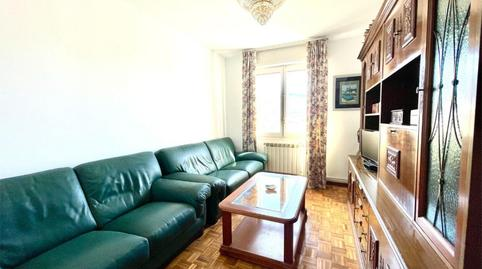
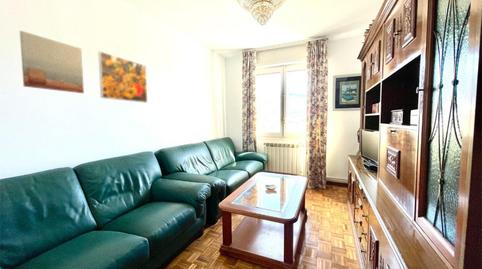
+ wall art (55, 65)
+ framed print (125, 80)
